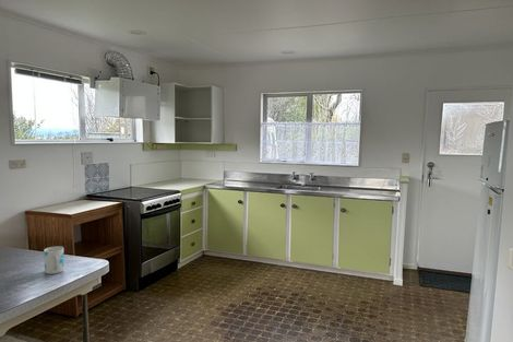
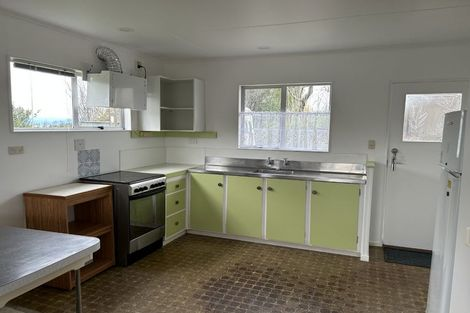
- mug (55, 261)
